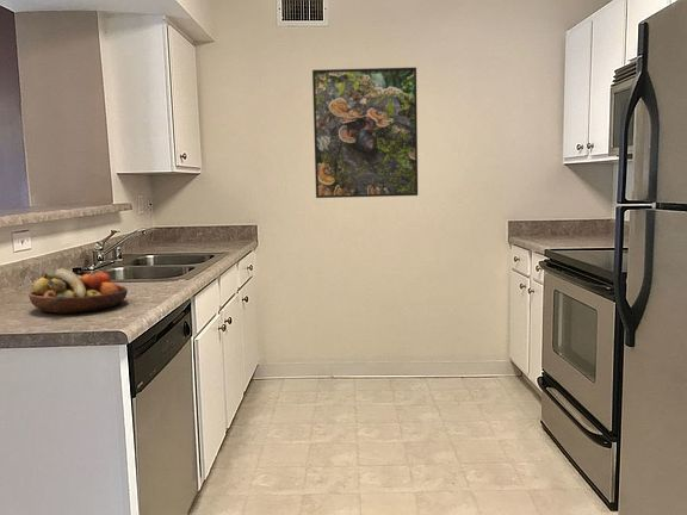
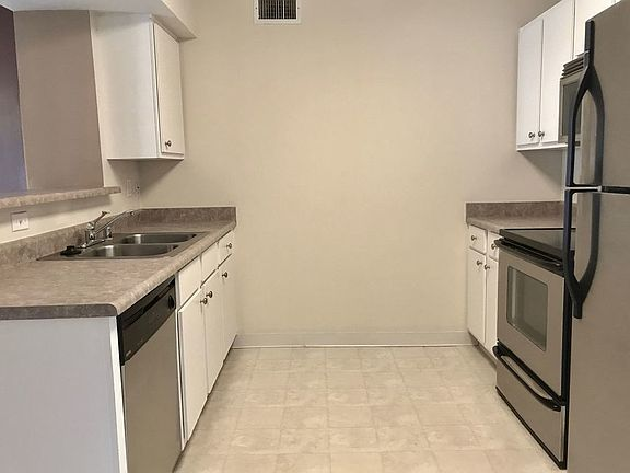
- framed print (365, 134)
- fruit bowl (79, 287)
